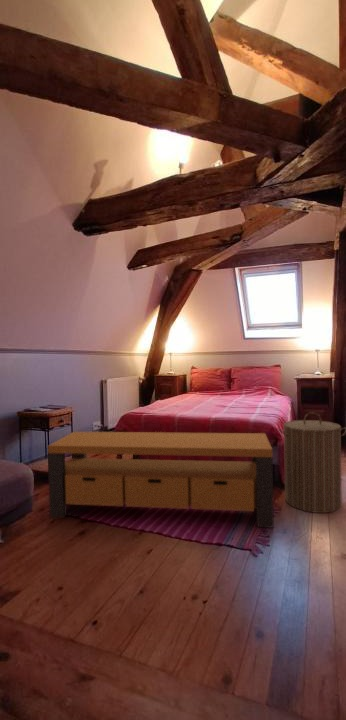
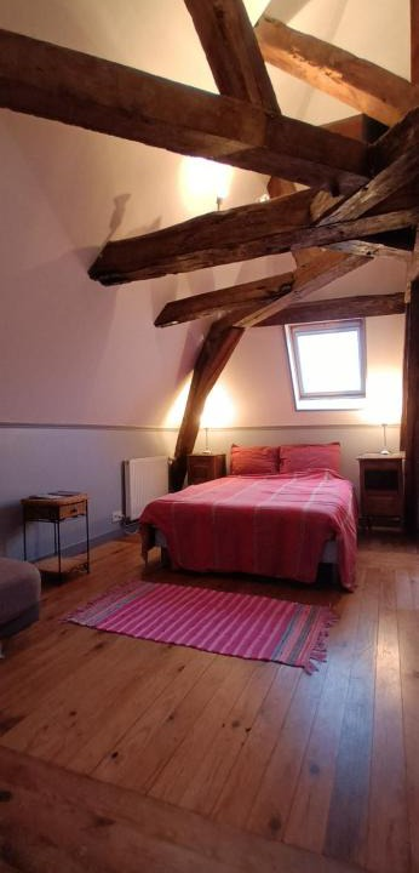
- laundry hamper (311, 457)
- bench (161, 474)
